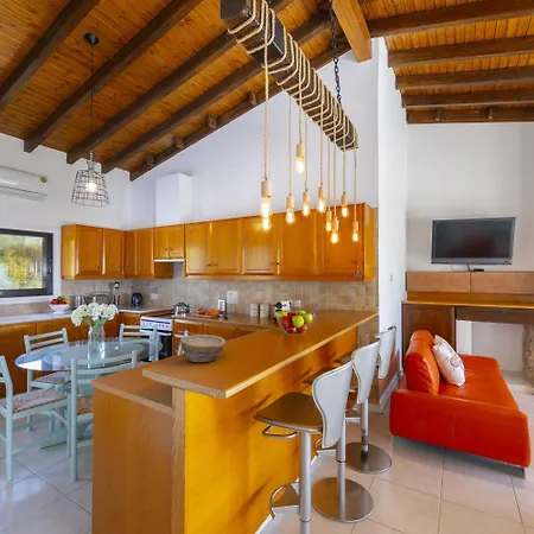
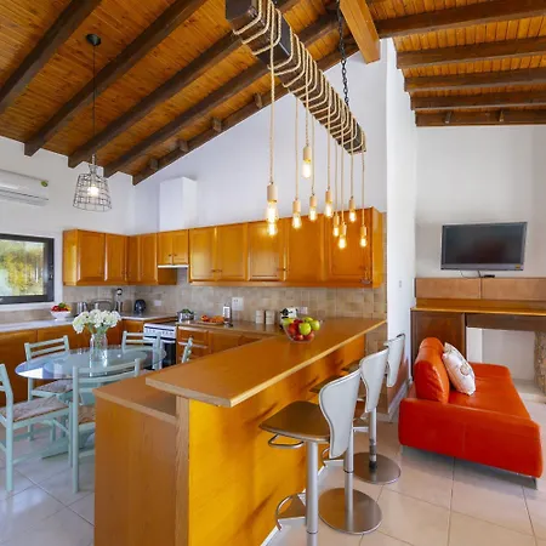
- bowl (203, 348)
